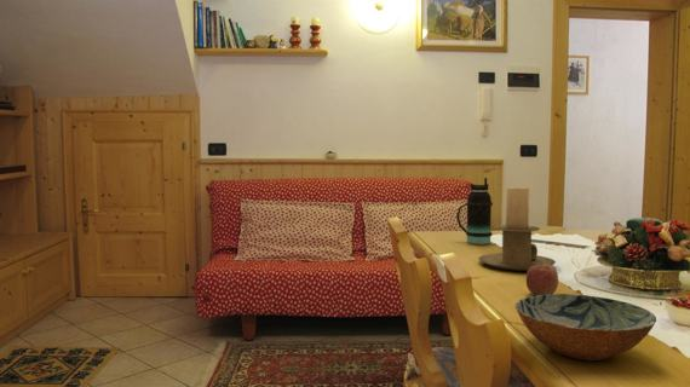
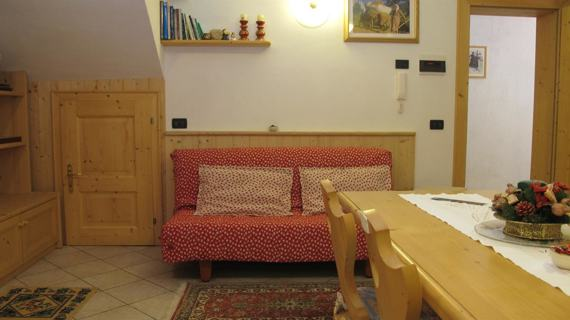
- candle holder (517, 225)
- apple (541, 279)
- bowl (581, 330)
- bottle (473, 209)
